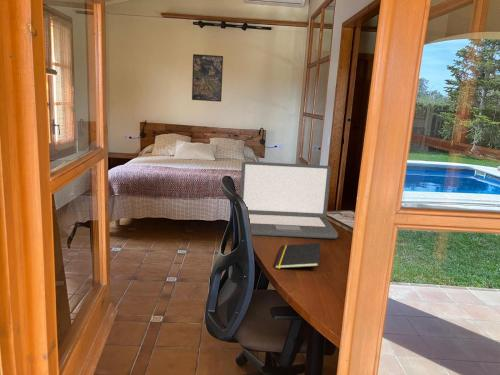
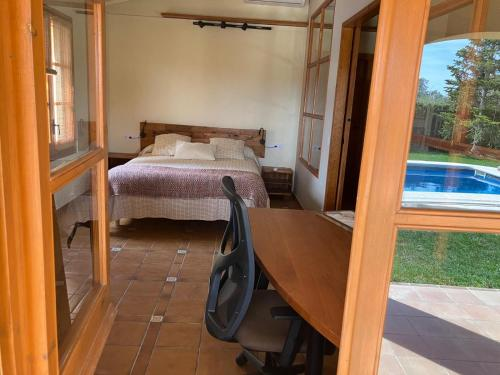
- laptop (287, 198)
- notepad (298, 255)
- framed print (207, 78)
